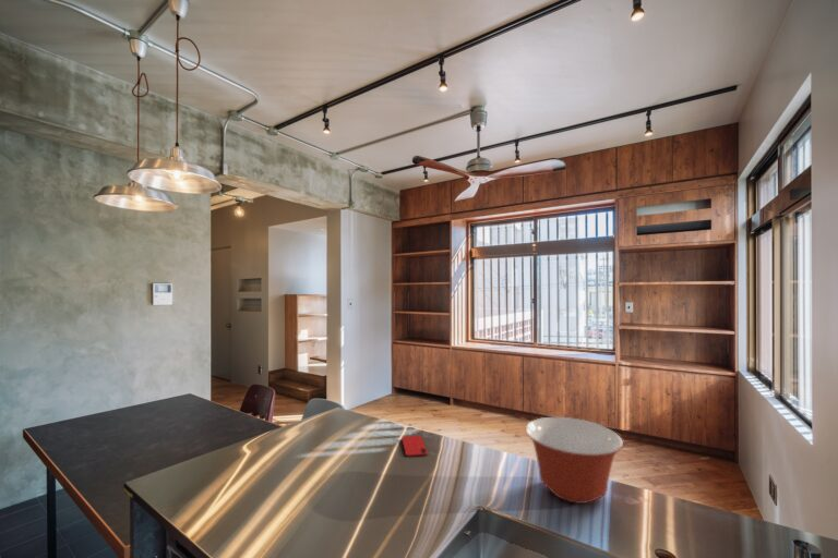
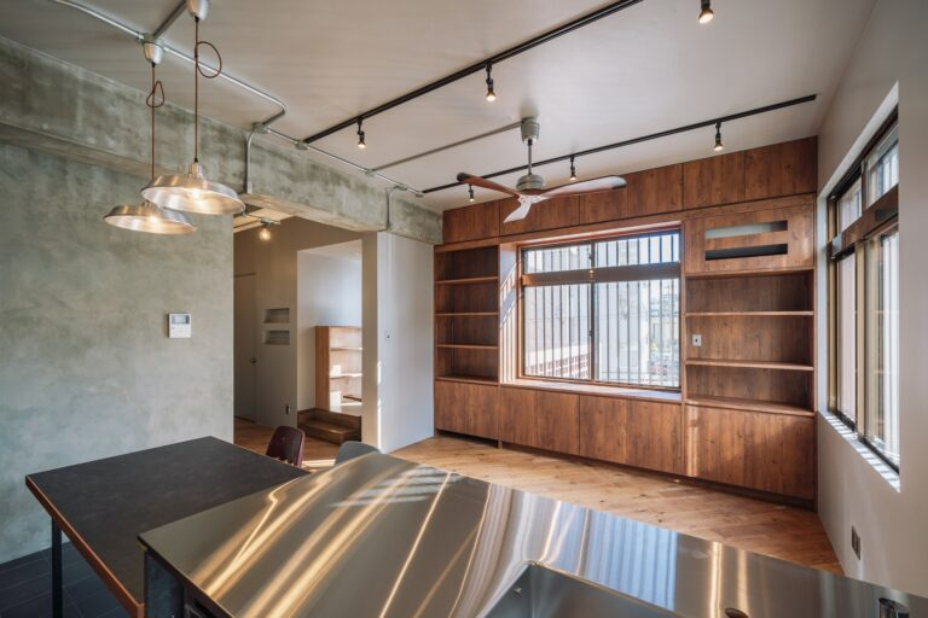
- mixing bowl (572, 461)
- smartphone (414, 445)
